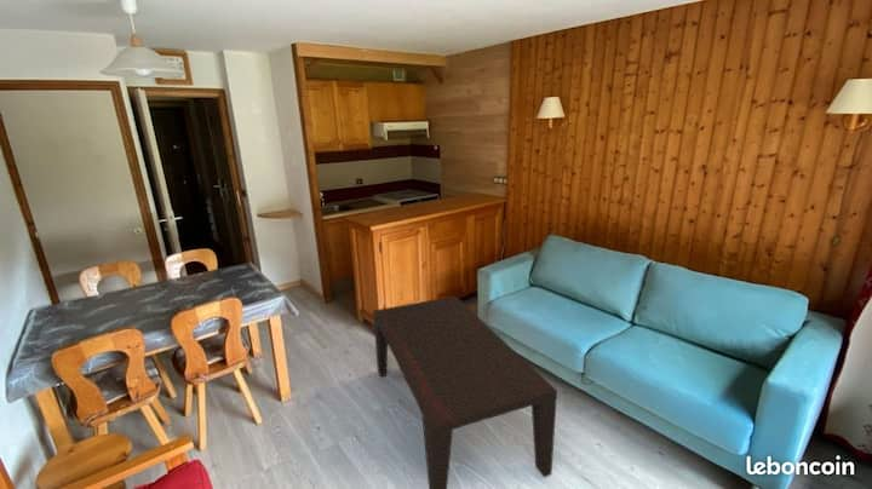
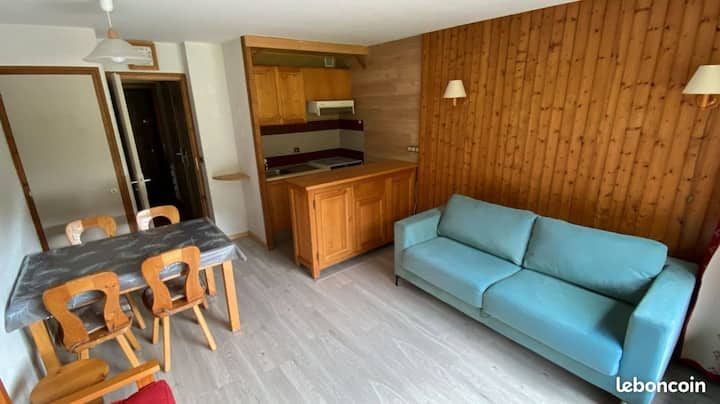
- coffee table (447, 379)
